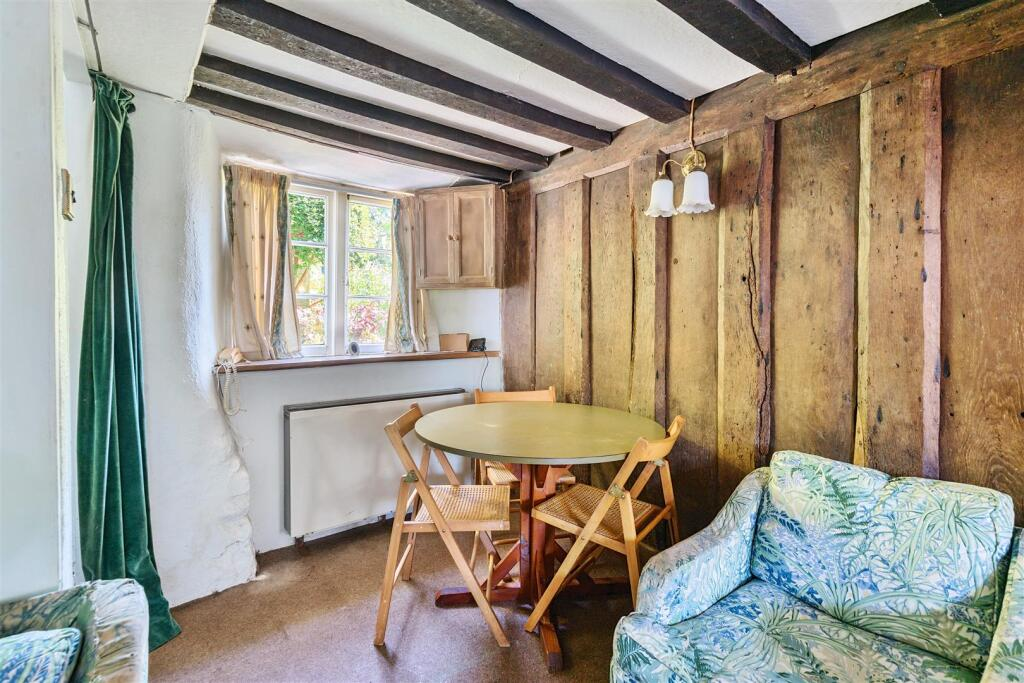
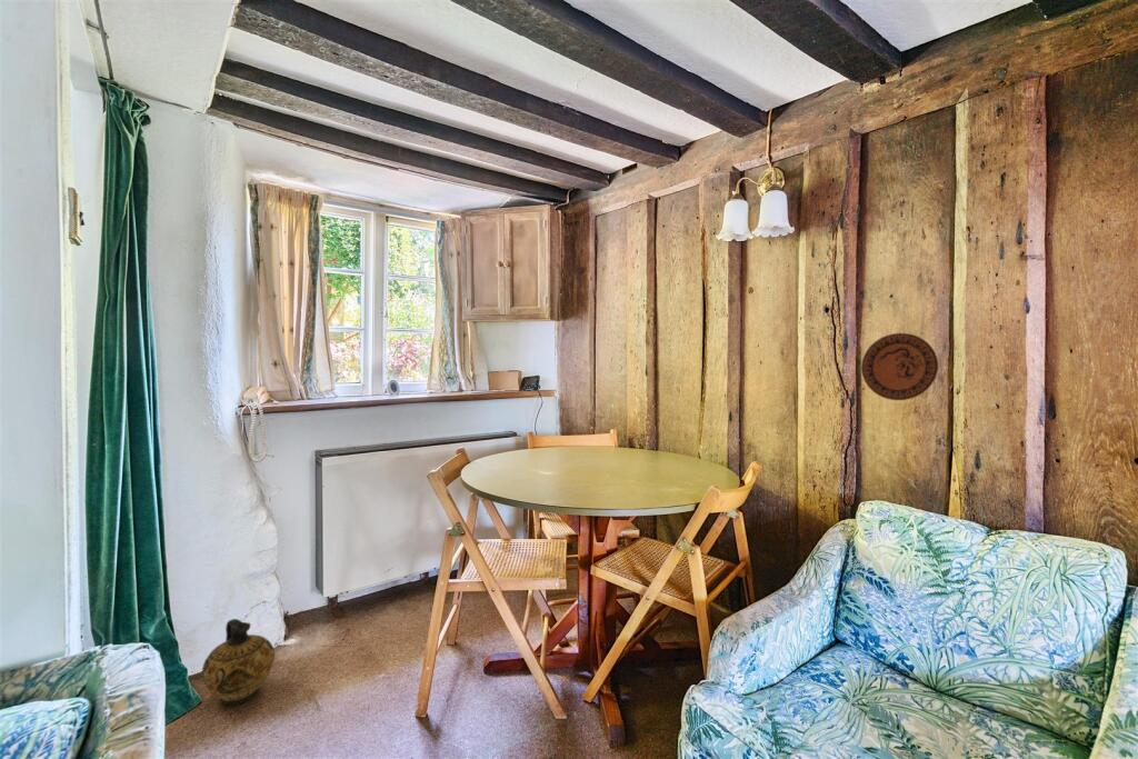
+ decorative plate (898, 367)
+ ceramic jug (239, 658)
